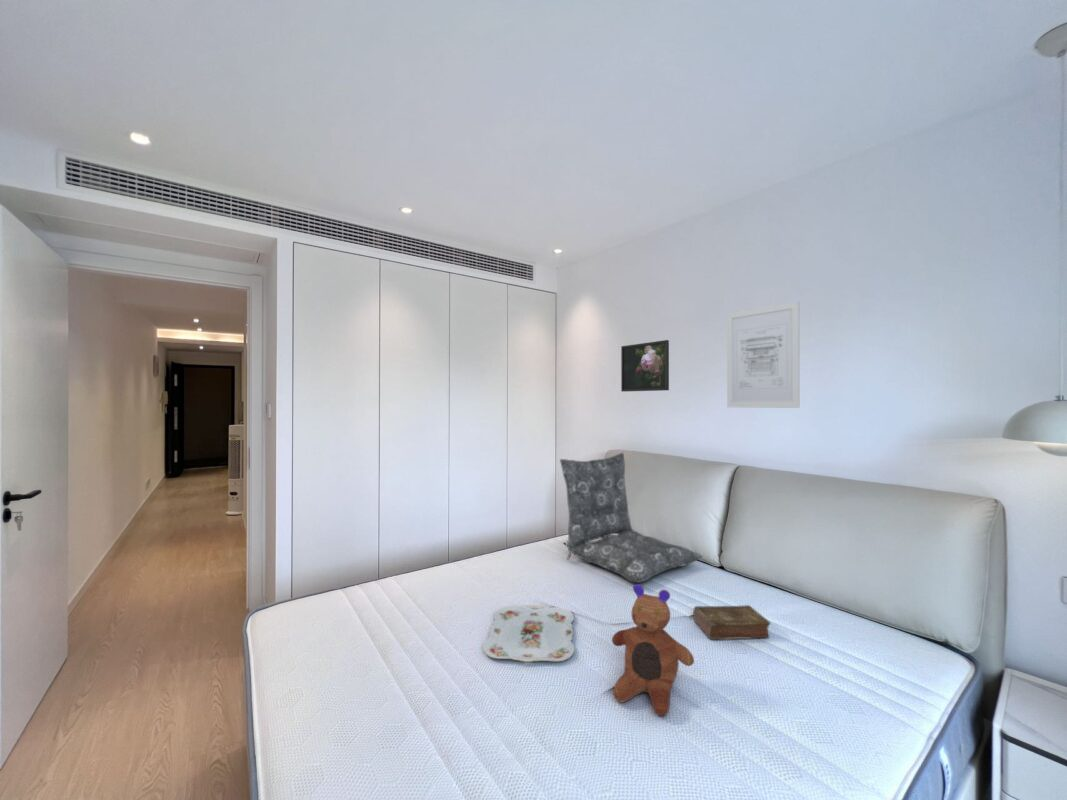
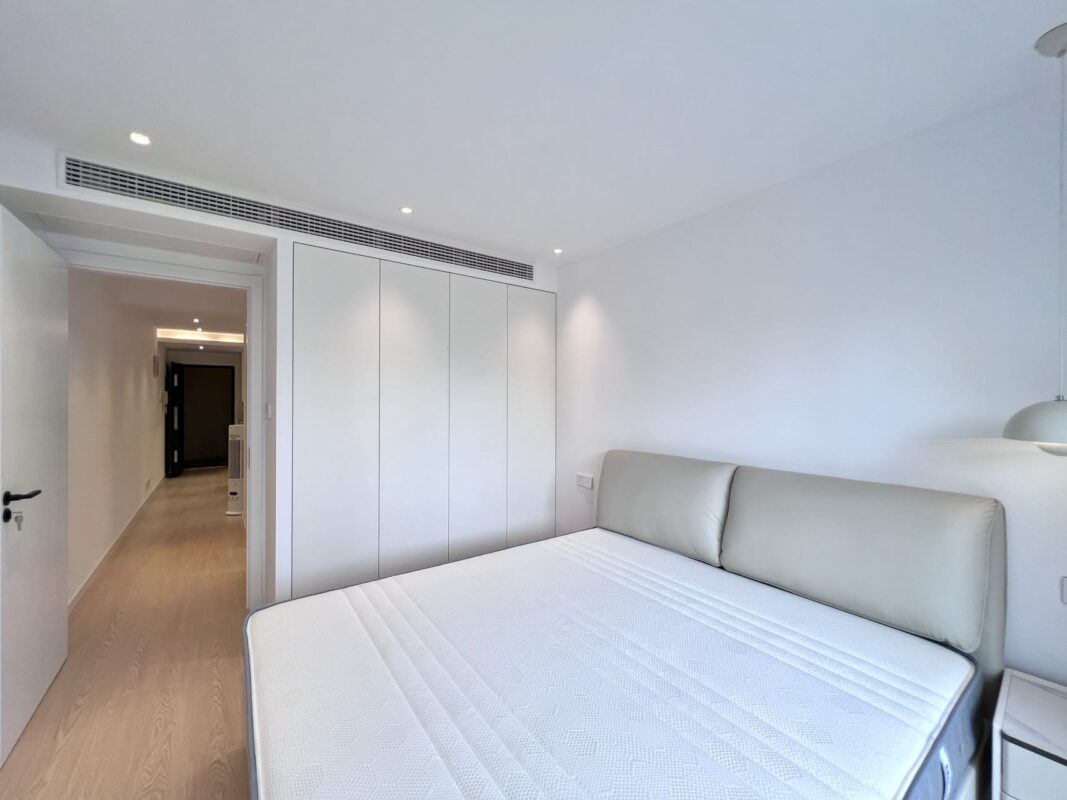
- toy (647, 642)
- book (730, 620)
- wall art (761, 357)
- seat cushion (625, 510)
- serving tray (531, 631)
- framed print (643, 367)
